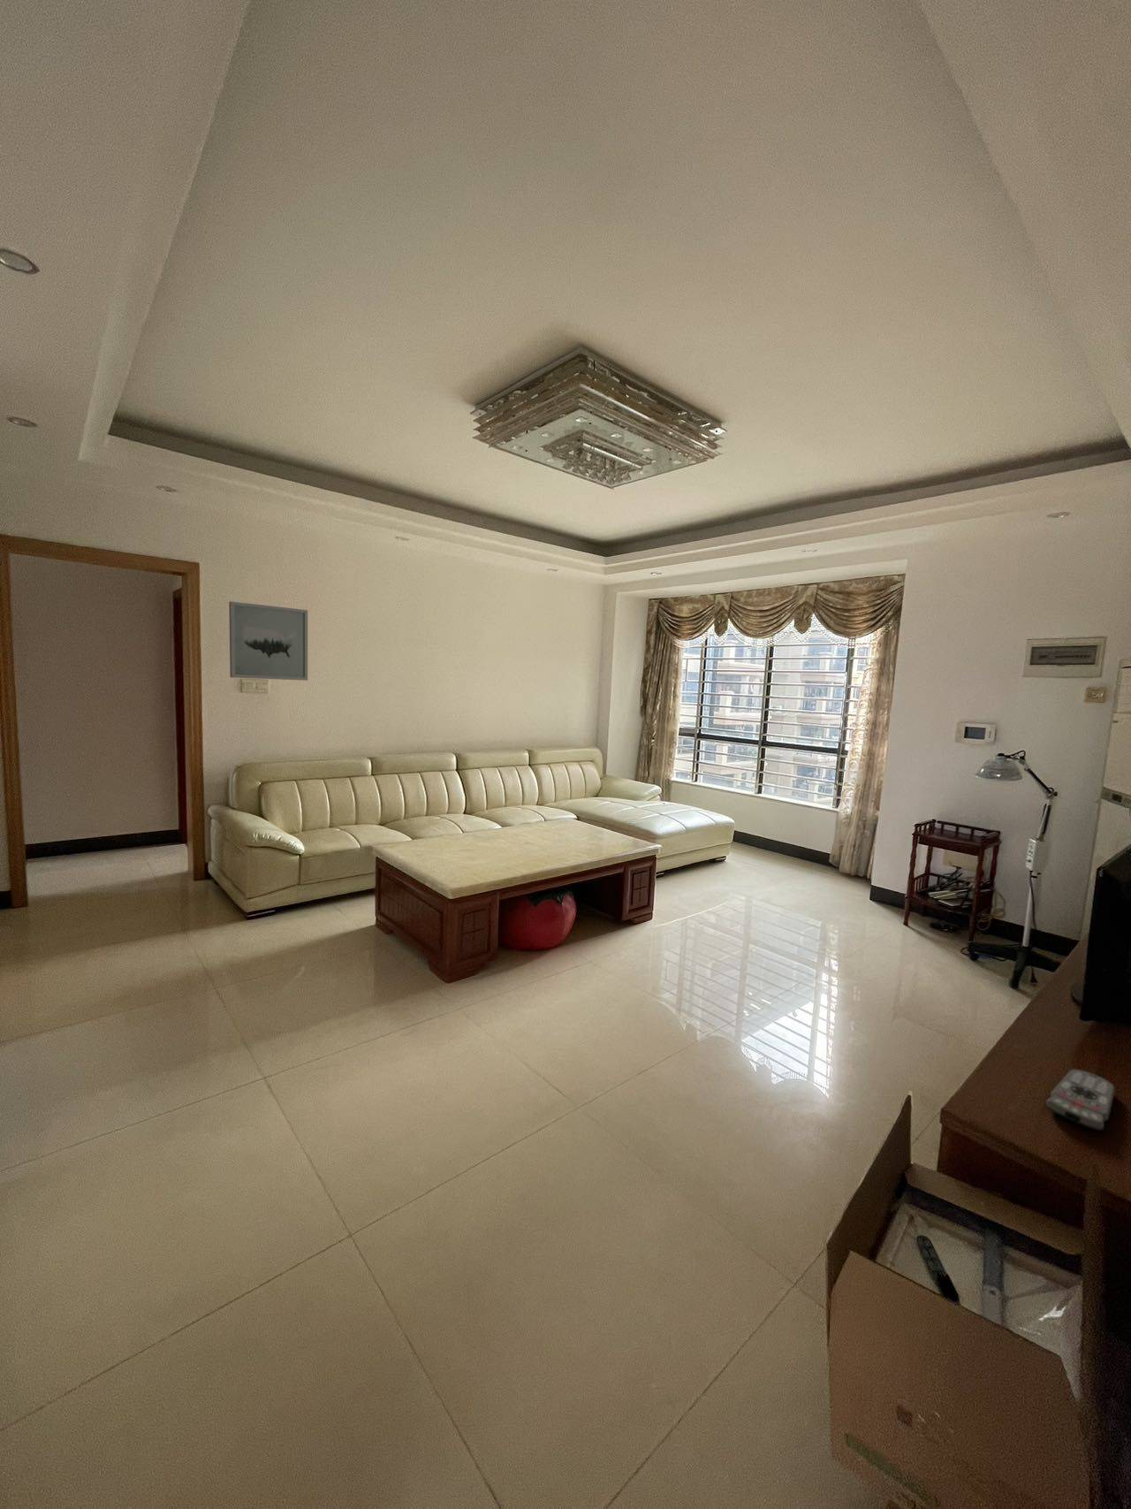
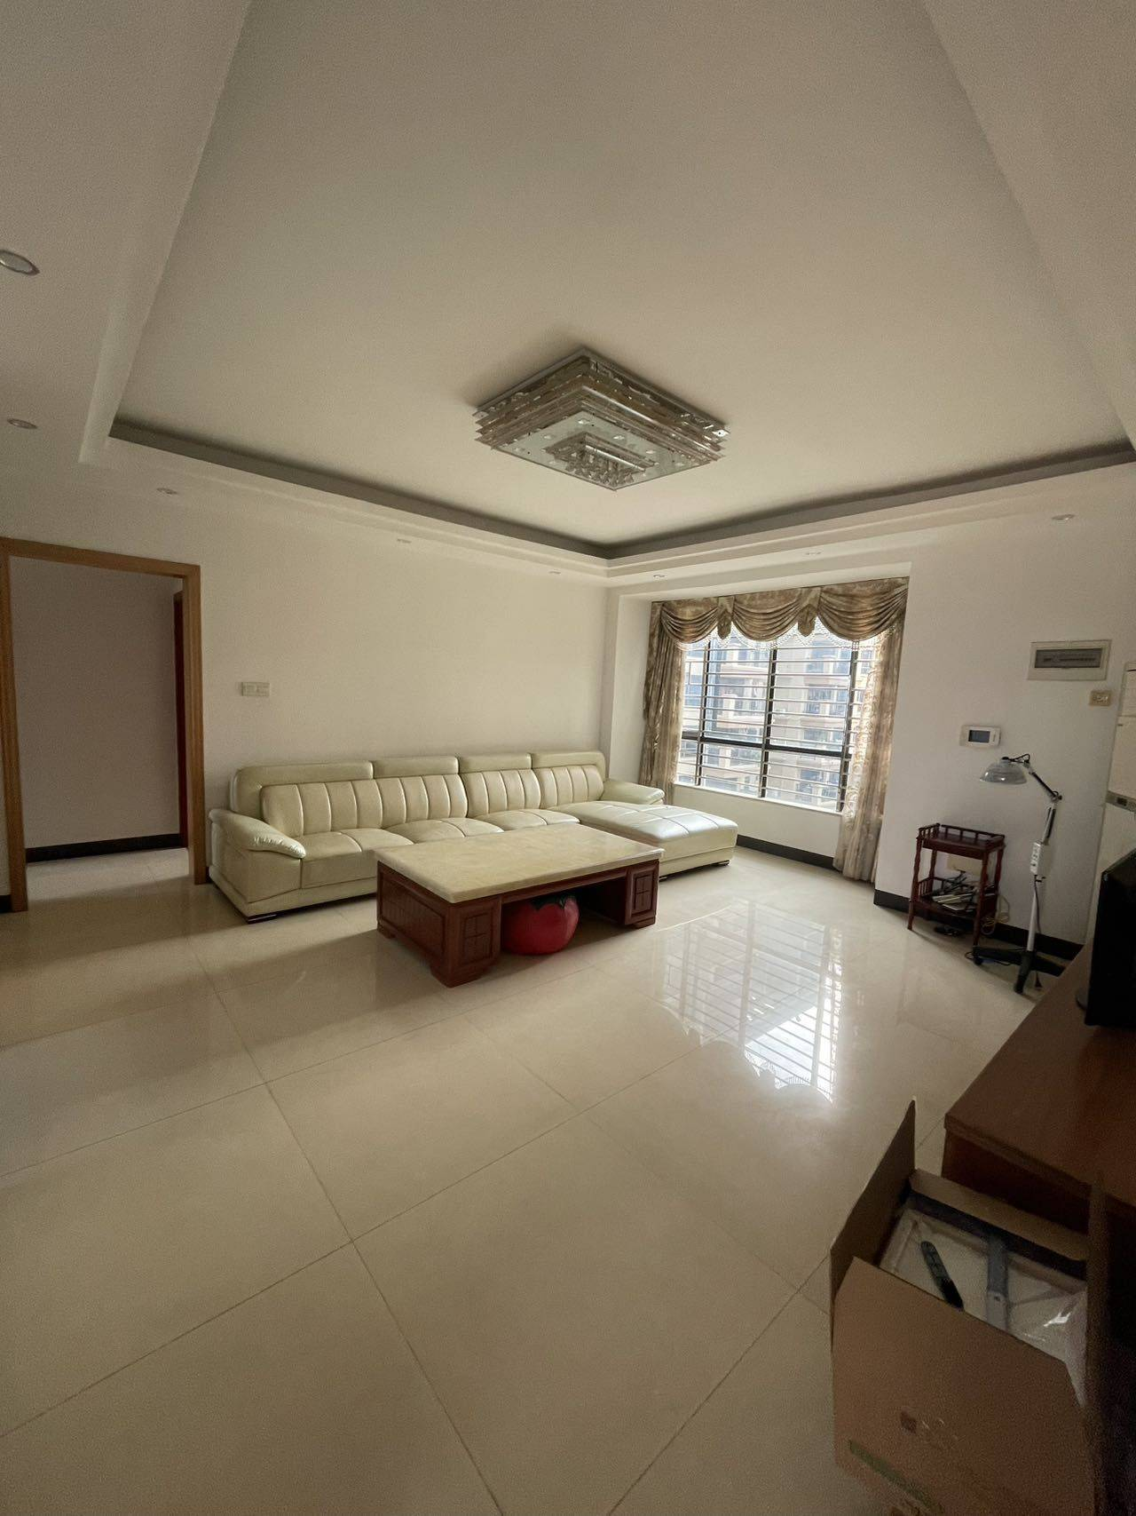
- remote control (1083, 1097)
- wall art (270, 643)
